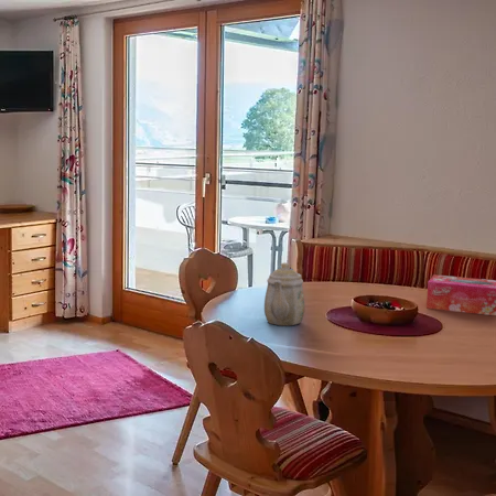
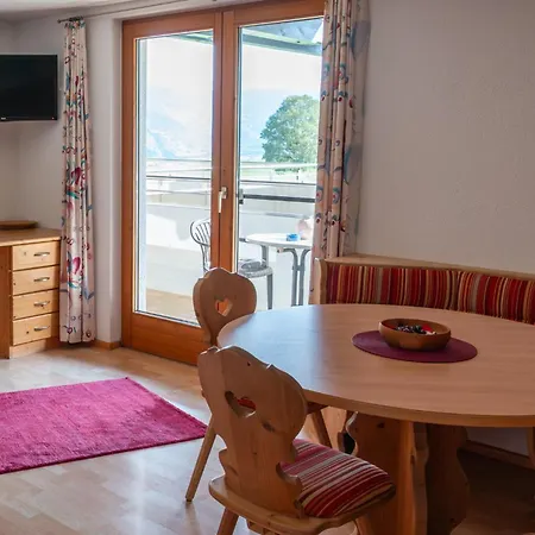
- teapot (284, 292)
- tissue box (470, 294)
